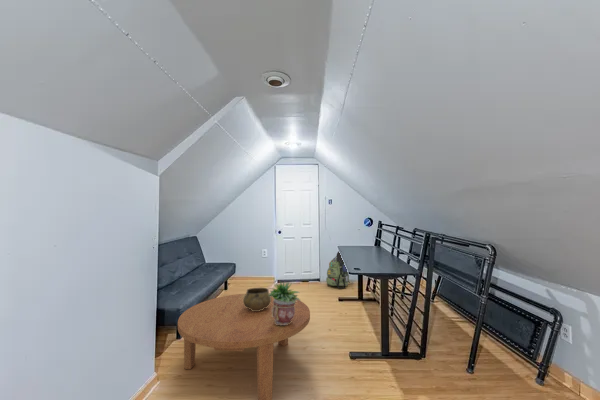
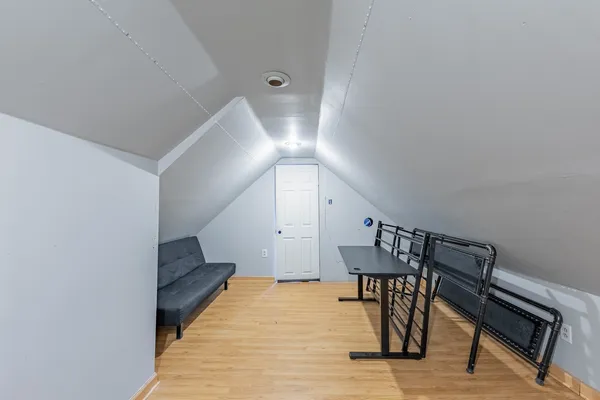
- backpack (339, 267)
- coffee table (246, 340)
- potted plant (284, 301)
- decorative bowl (257, 299)
